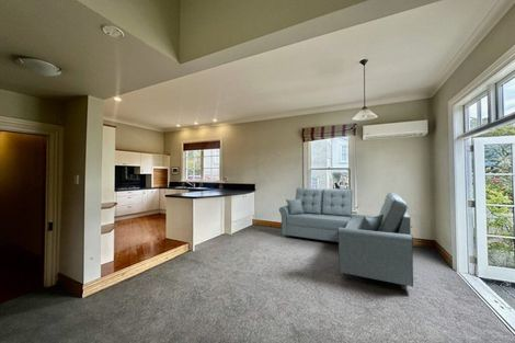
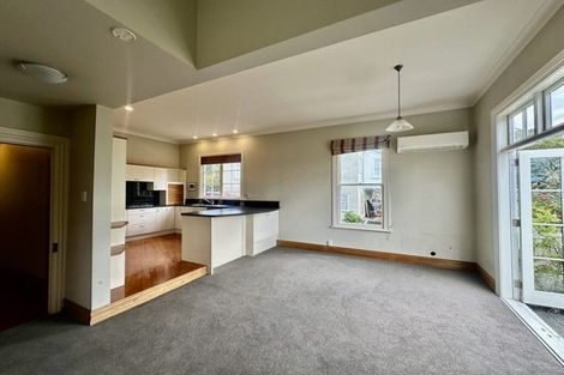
- sofa (329, 220)
